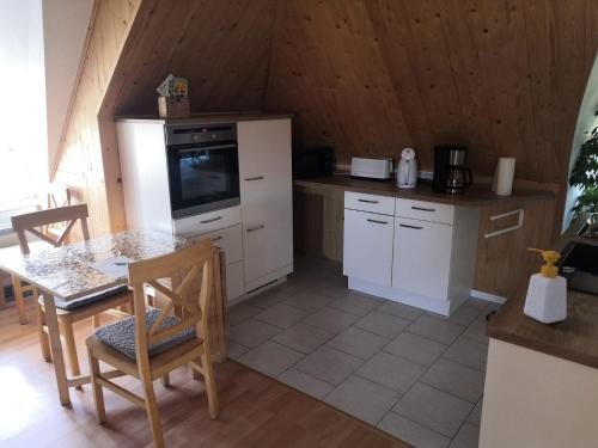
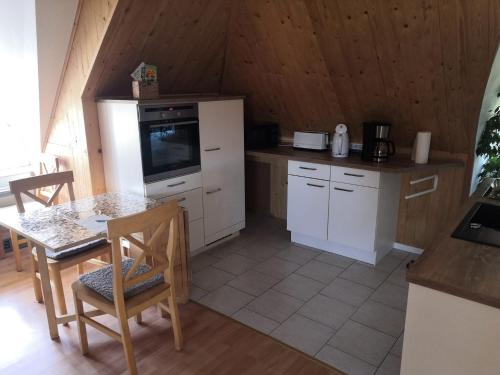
- soap bottle (542, 282)
